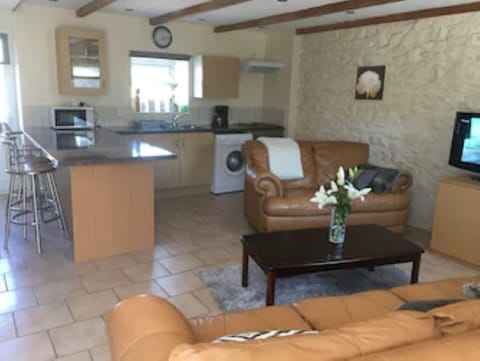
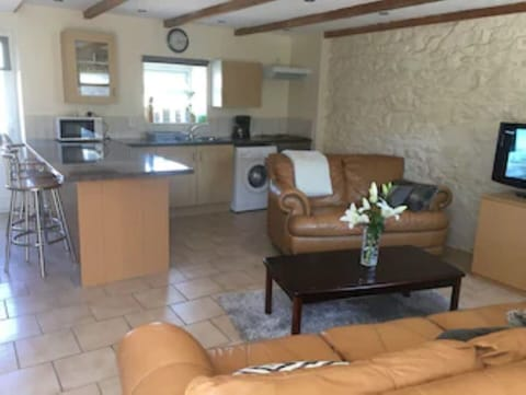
- wall art (369, 83)
